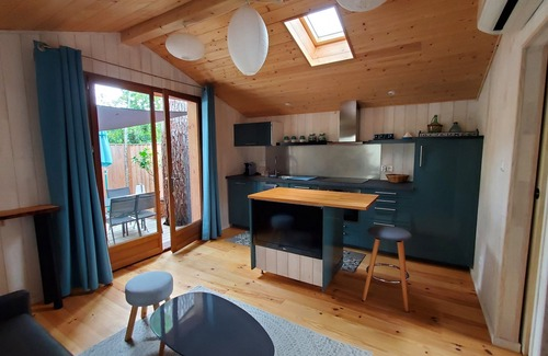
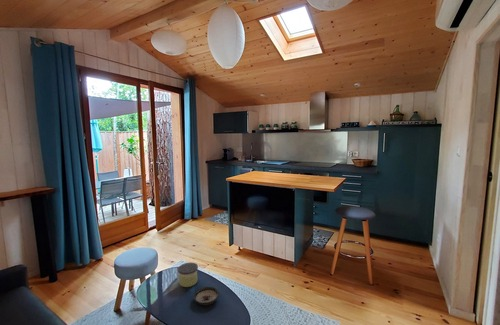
+ saucer (206, 297)
+ candle (188, 275)
